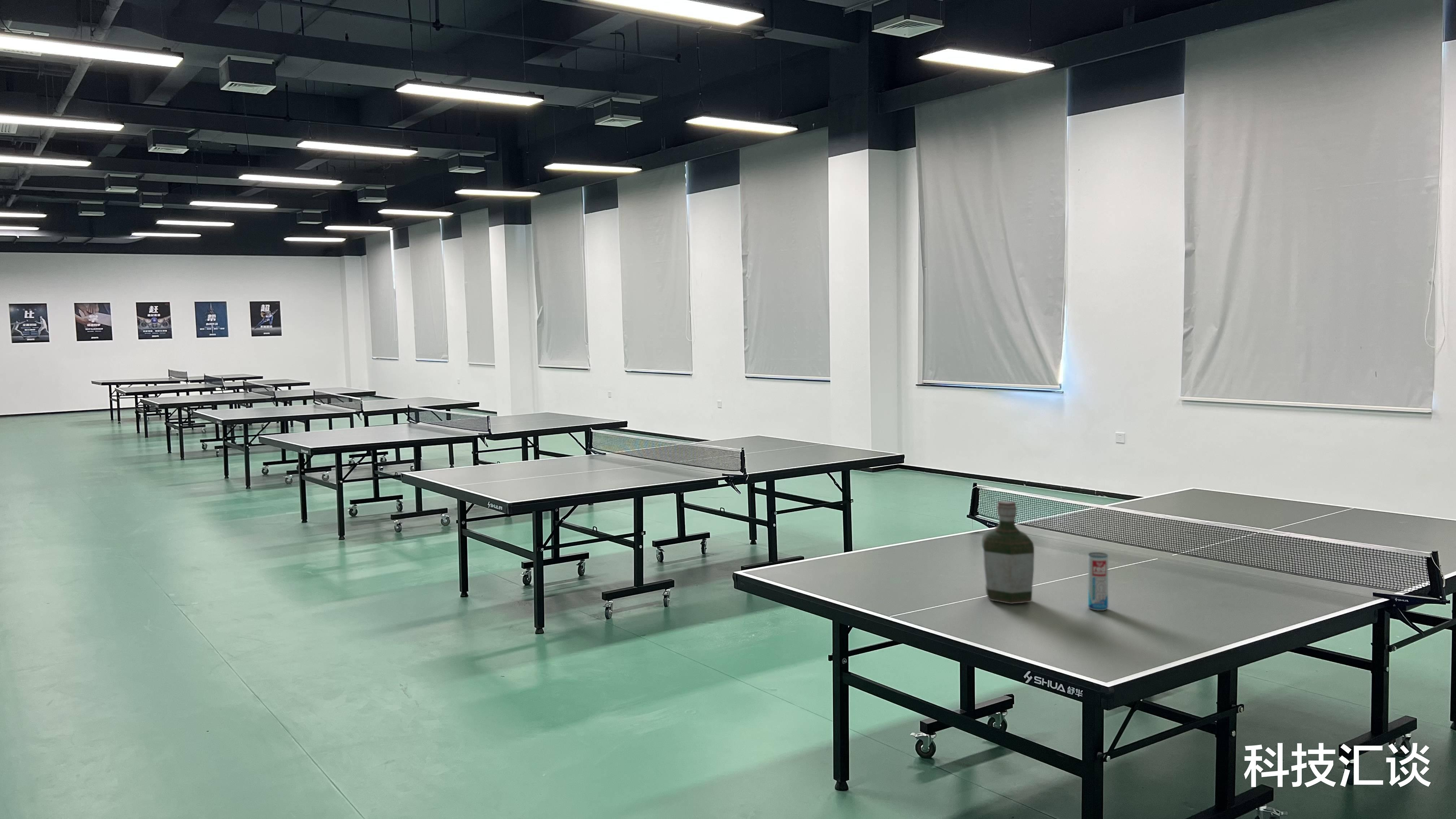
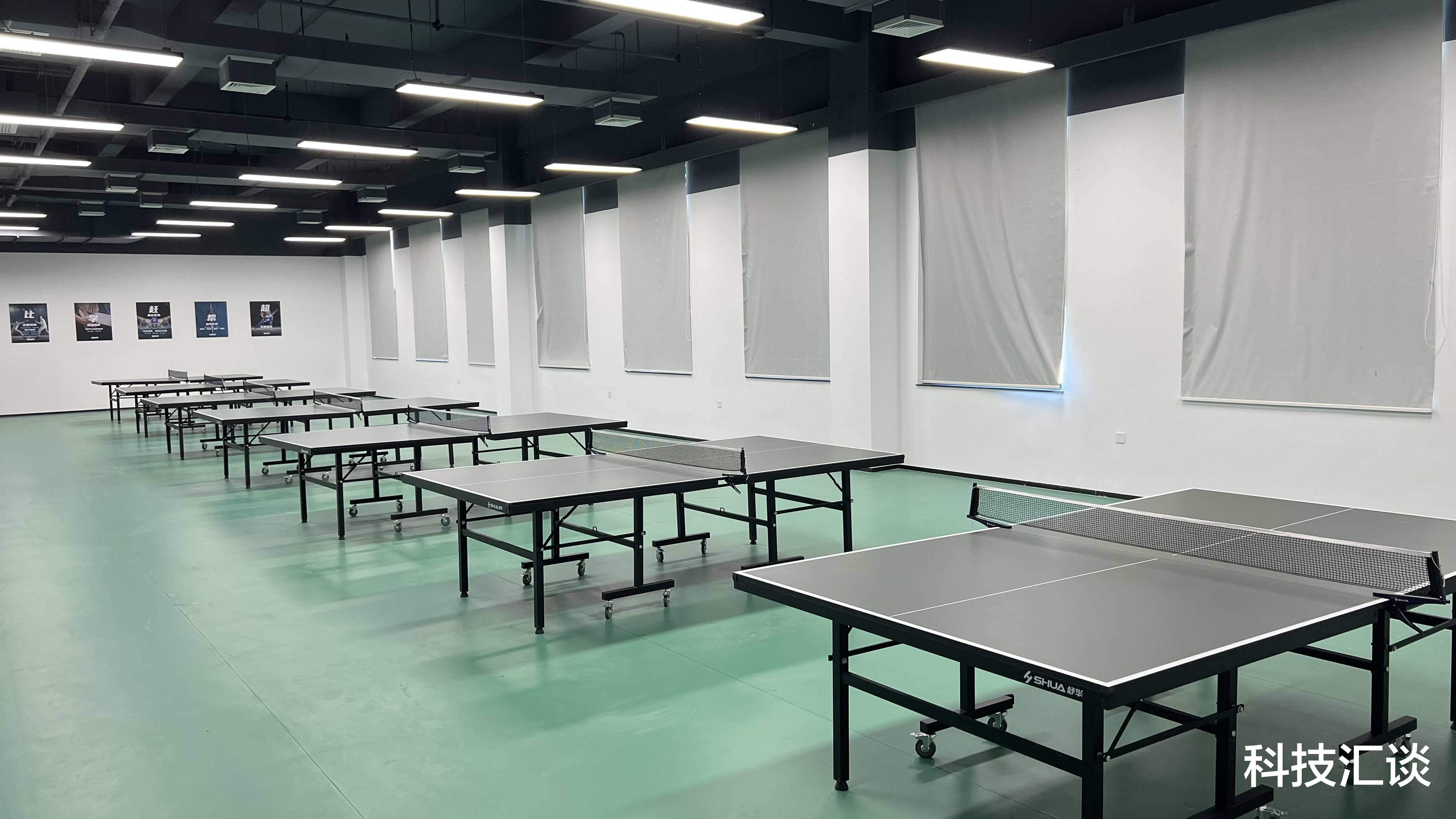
- beverage can (1098, 581)
- bottle (1007, 551)
